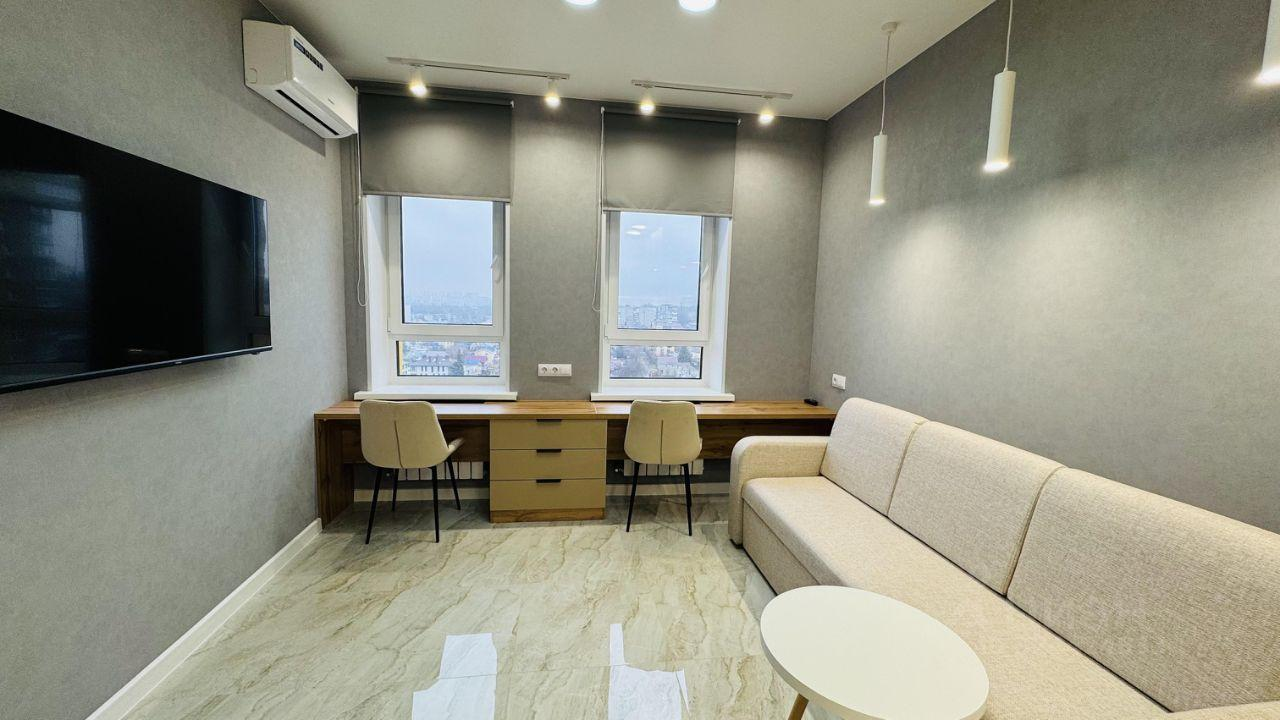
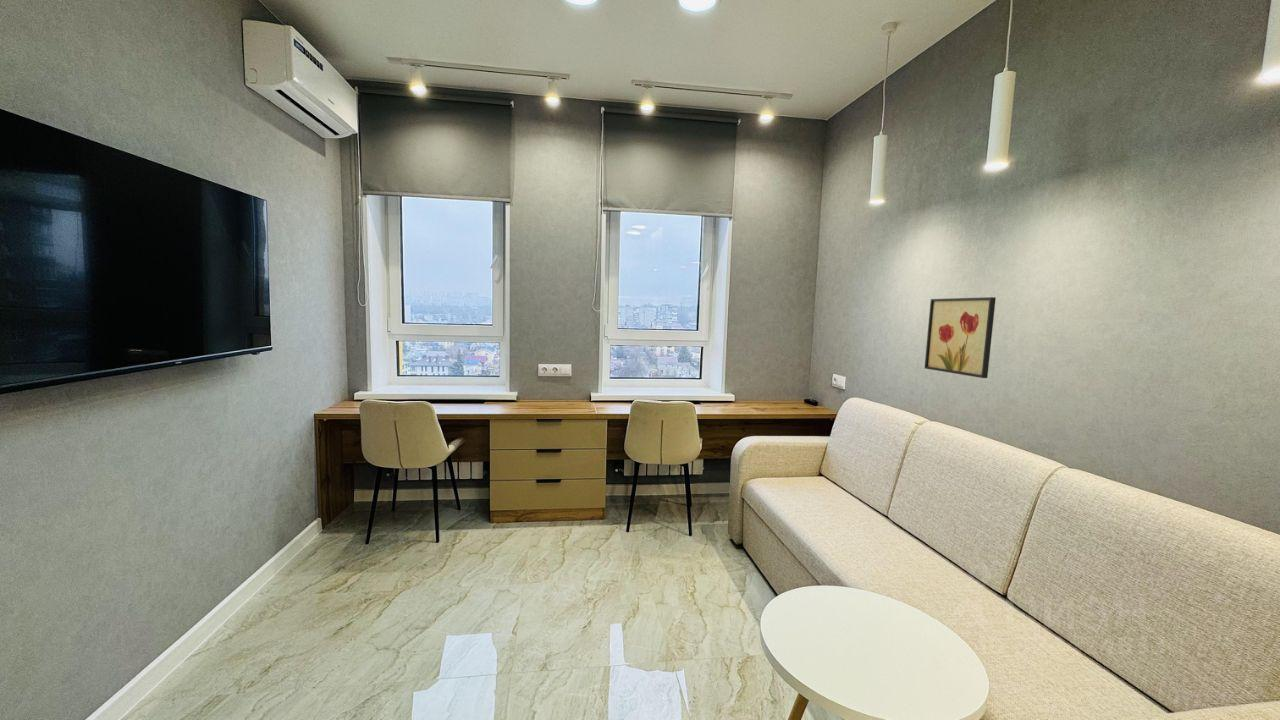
+ wall art (958, 335)
